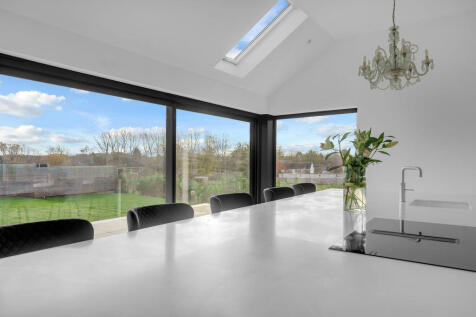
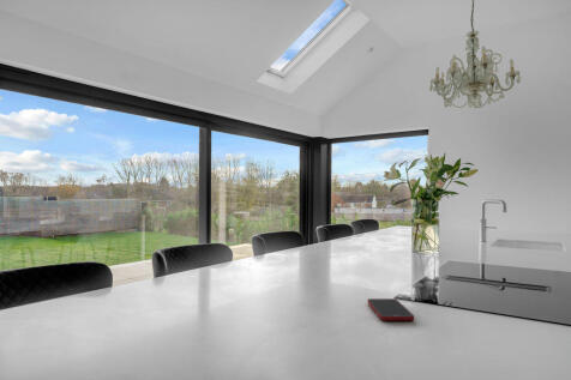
+ cell phone (389, 308)
